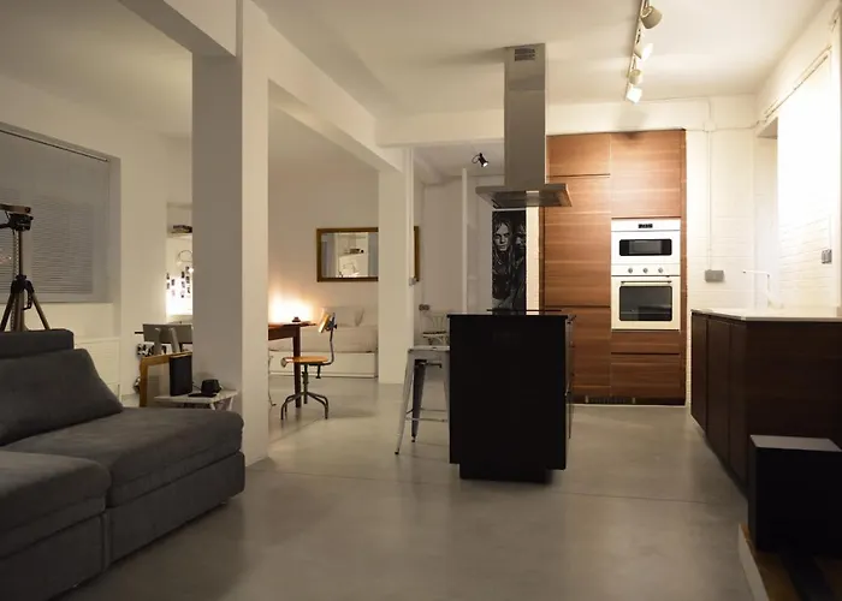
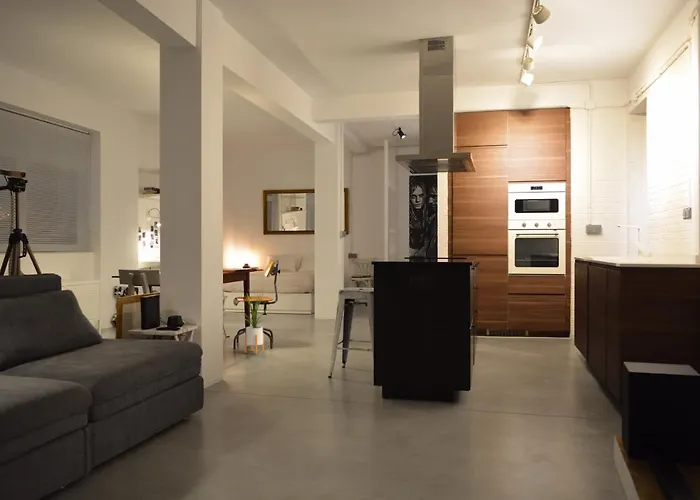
+ house plant (253, 319)
